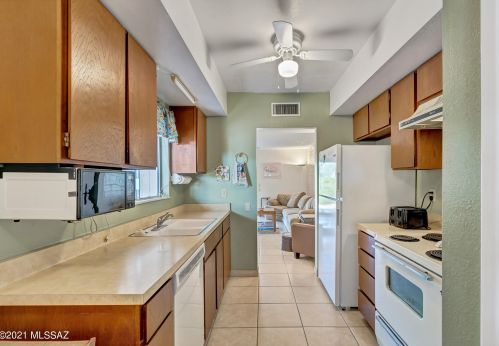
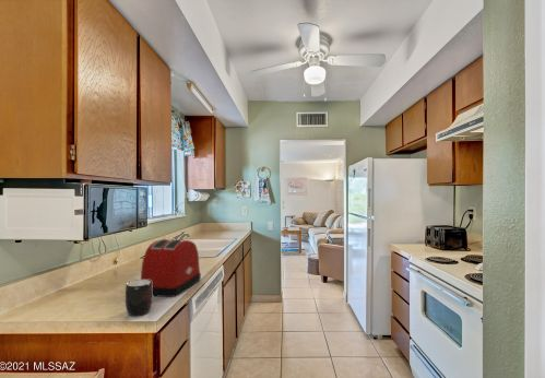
+ toaster (171, 263)
+ mug (140, 296)
